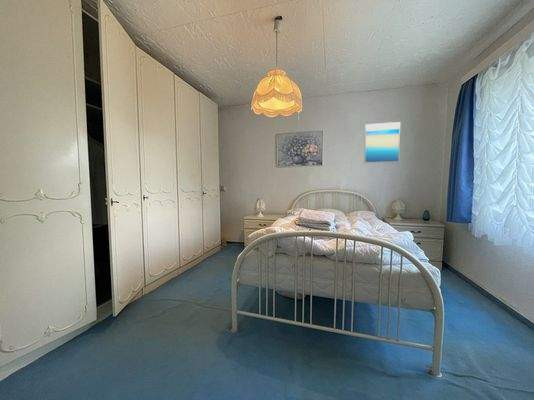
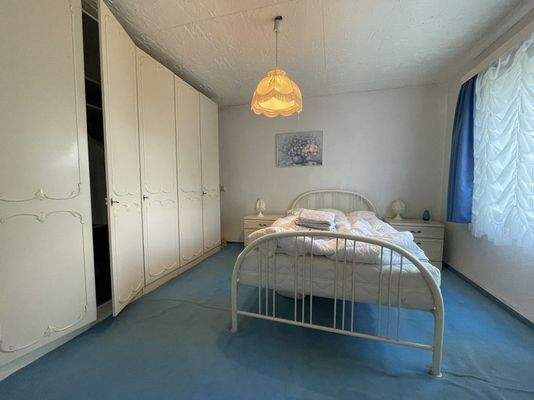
- wall art (381, 143)
